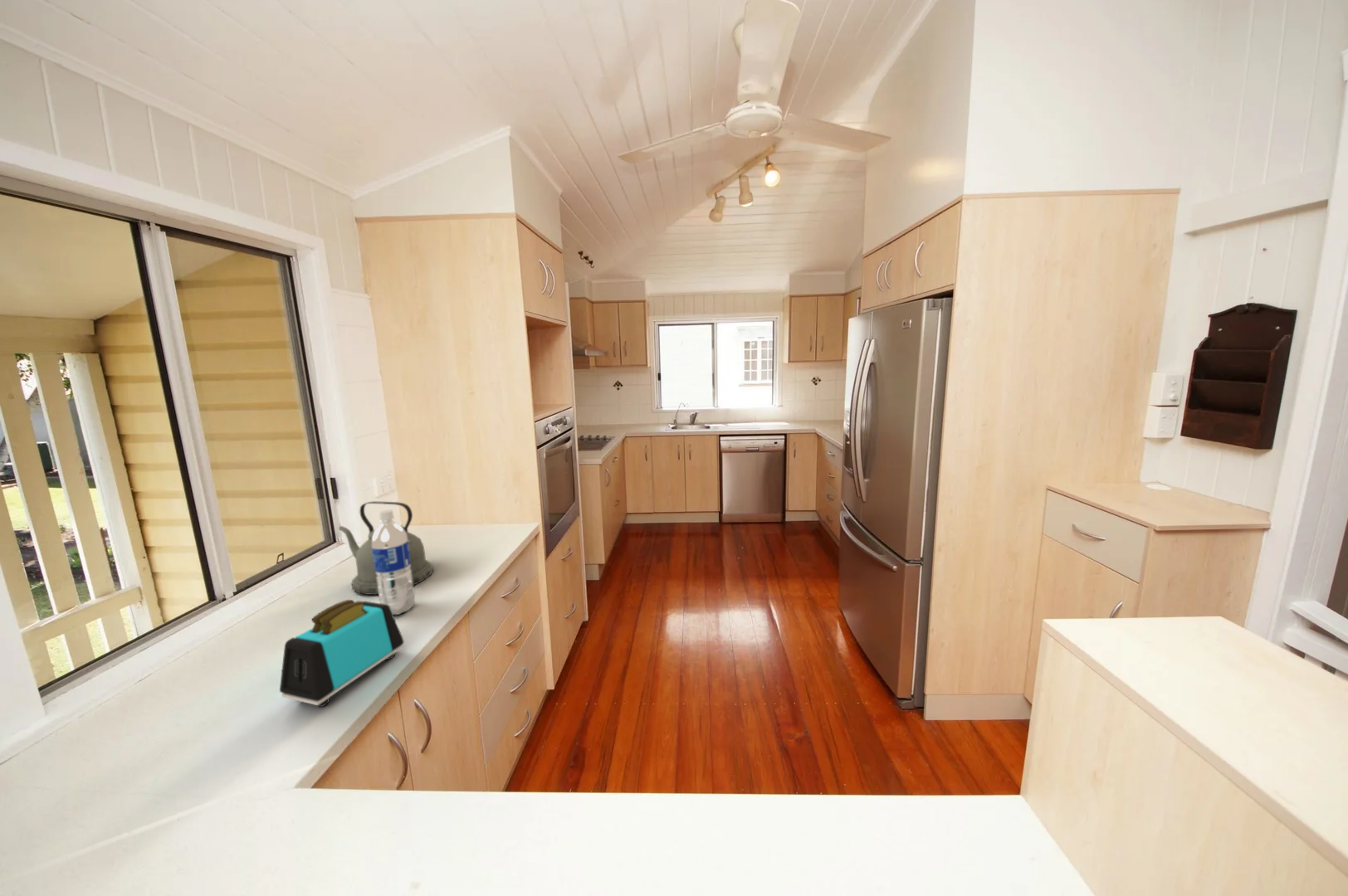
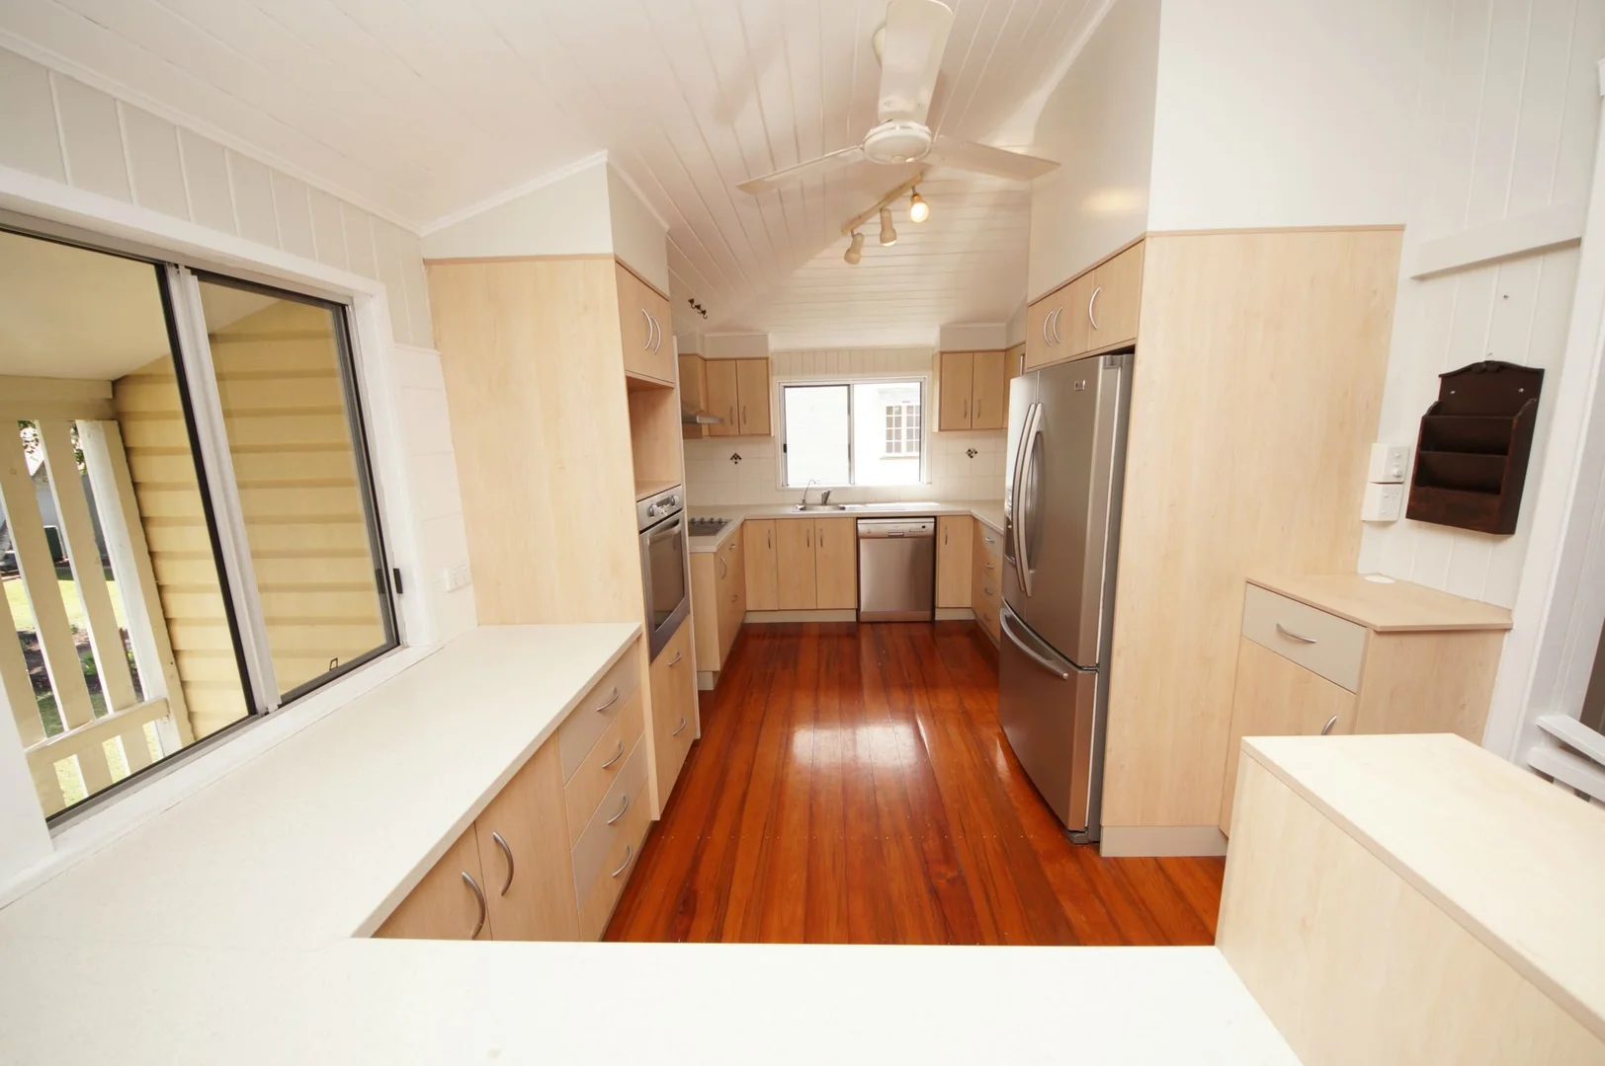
- toaster (344, 642)
- kettle (371, 541)
- water bottle (392, 561)
